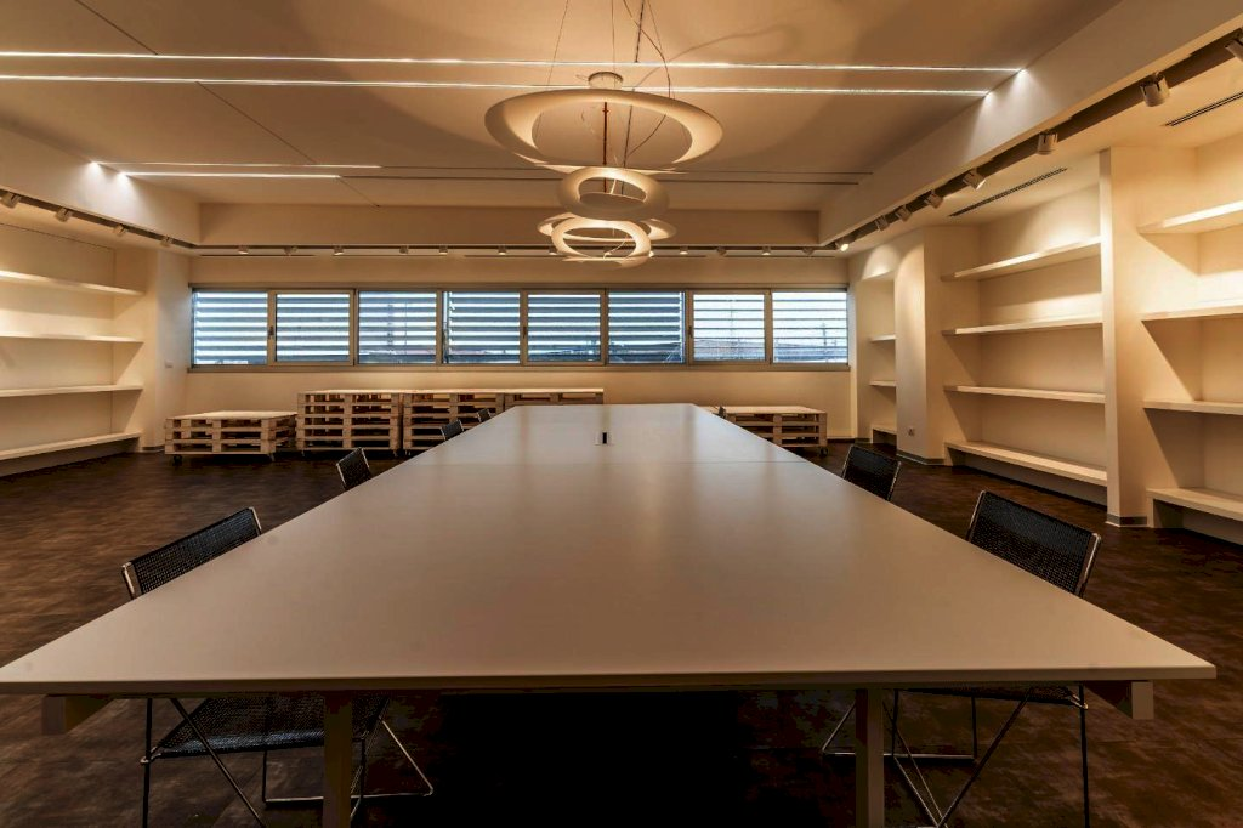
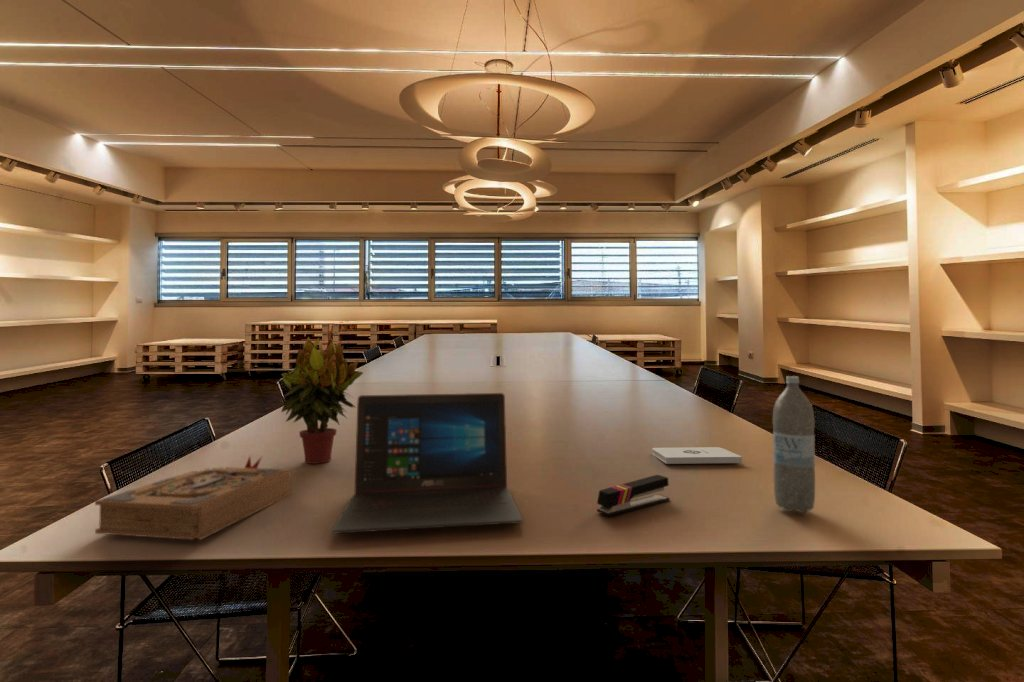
+ potted plant (317, 398)
+ book (211, 489)
+ water bottle (793, 443)
+ stapler (634, 493)
+ notepad (694, 455)
+ laptop (431, 453)
